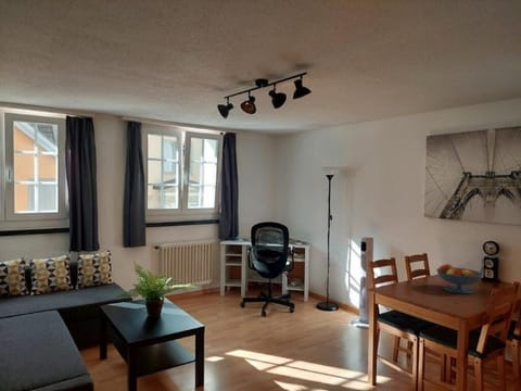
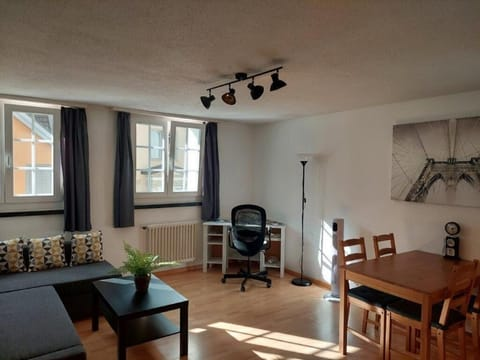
- fruit bowl (458, 277)
